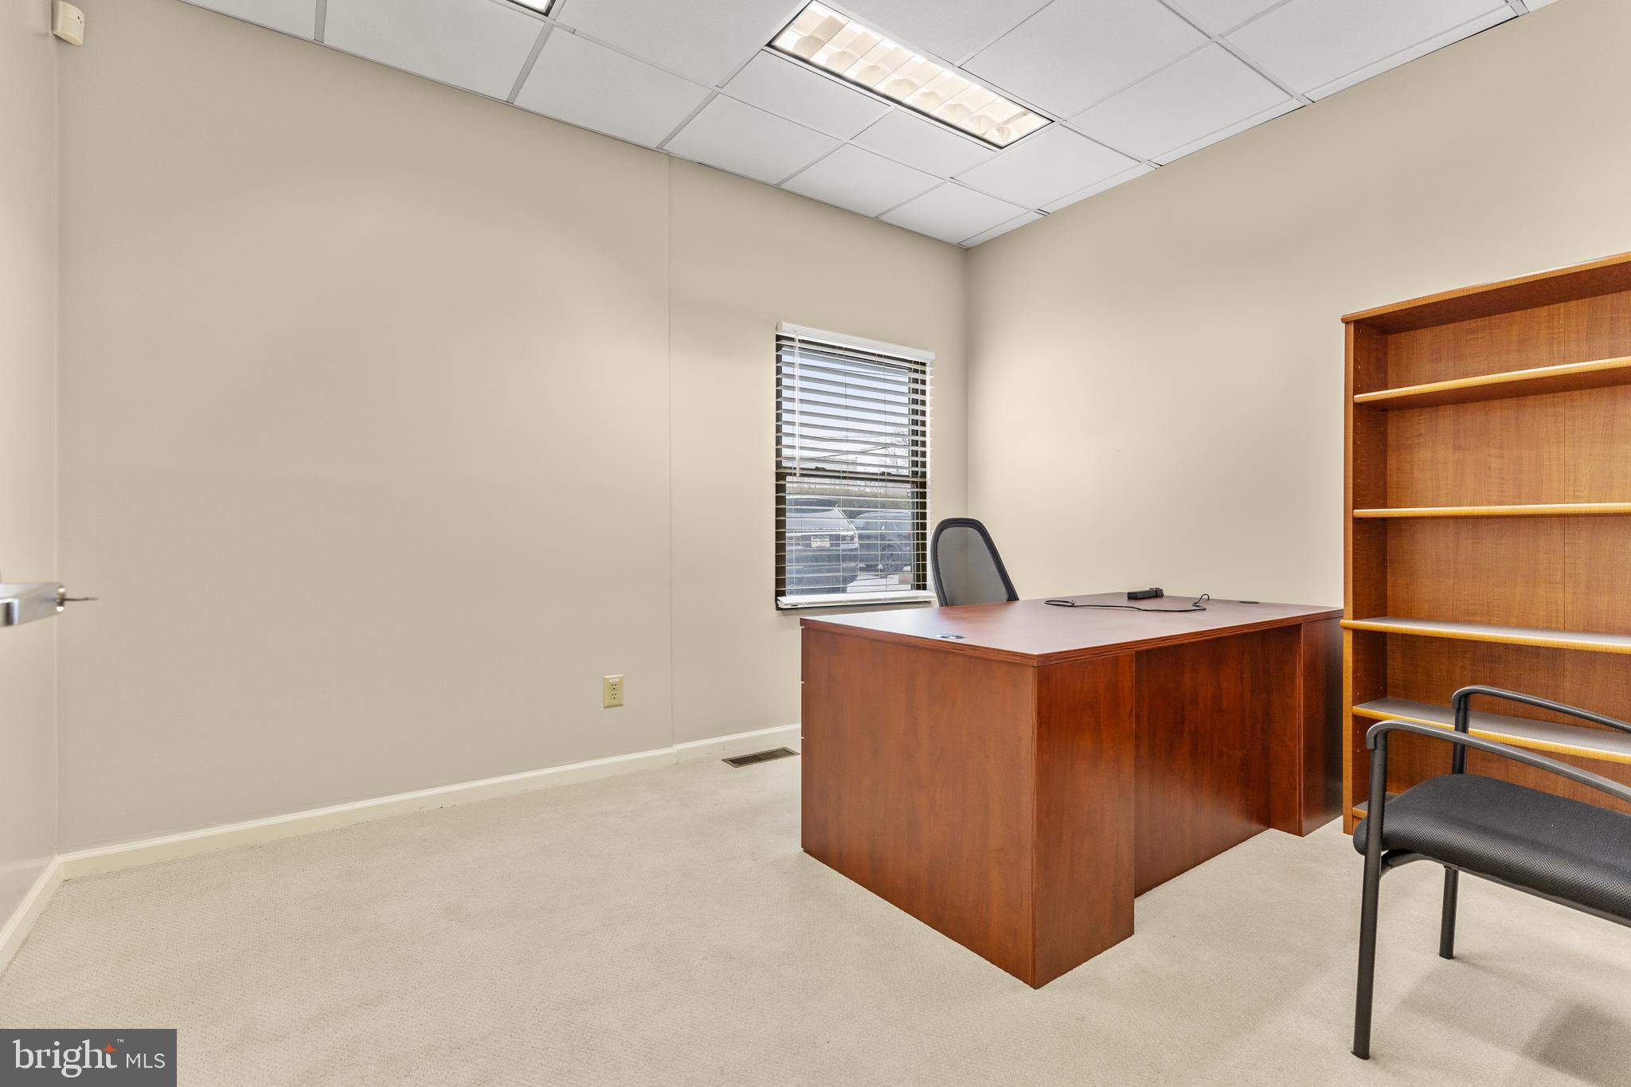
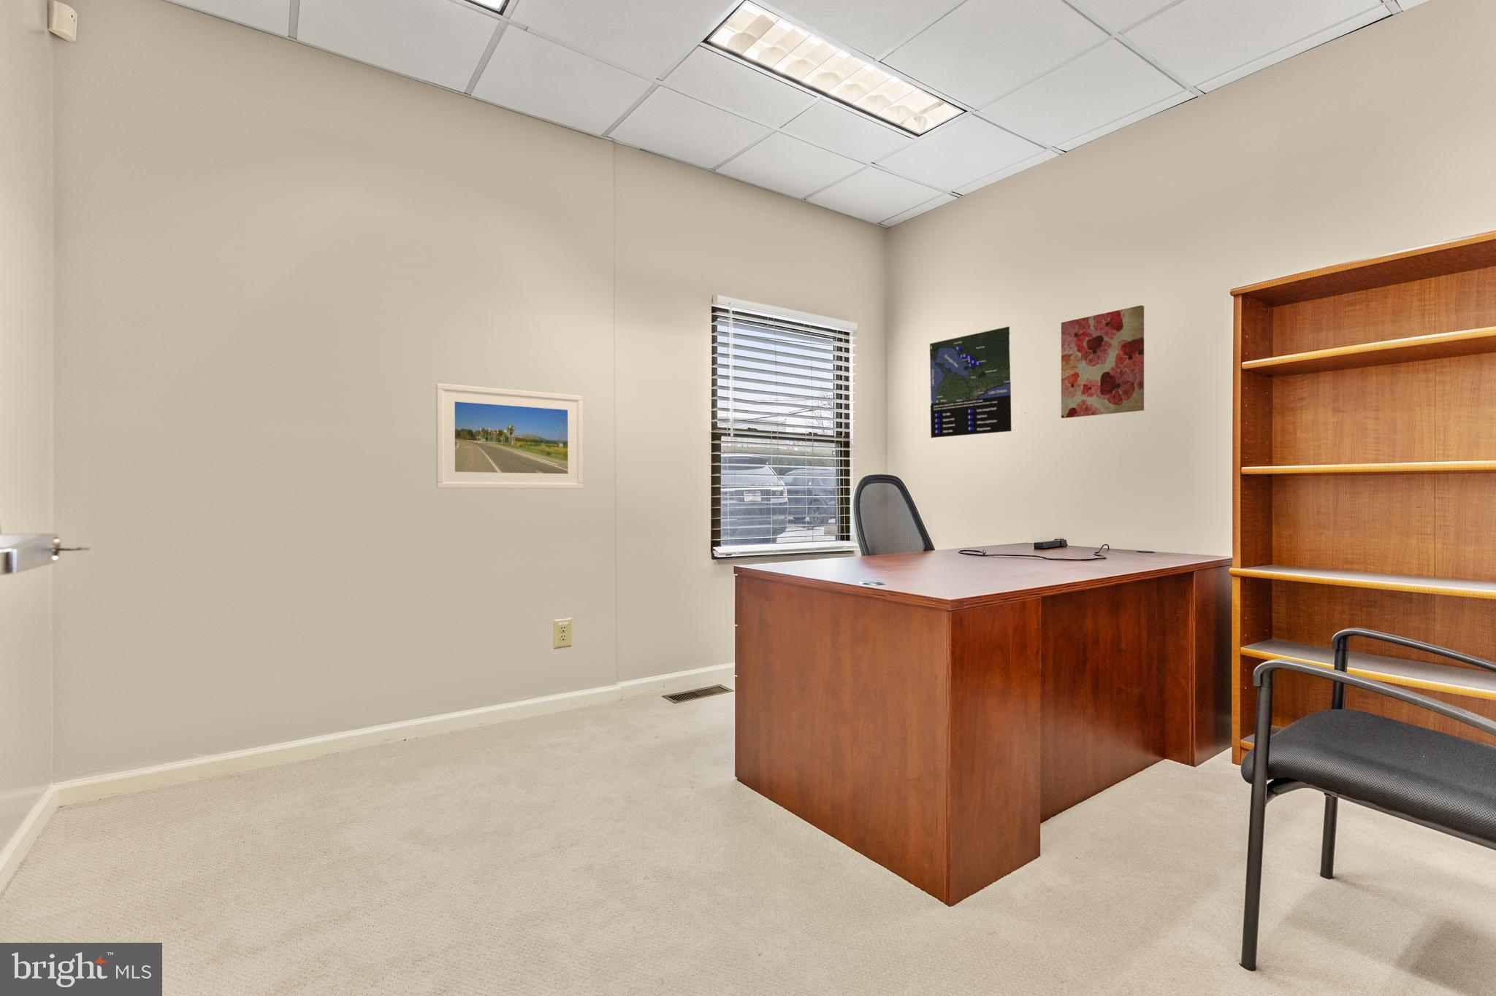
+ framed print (514, 439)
+ wall art (1100, 365)
+ map (967, 385)
